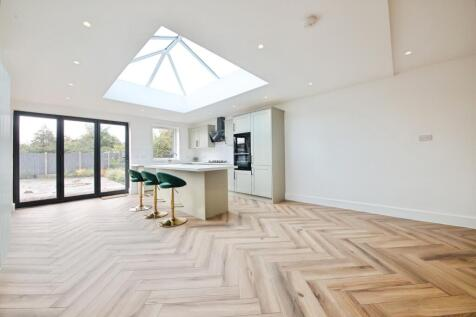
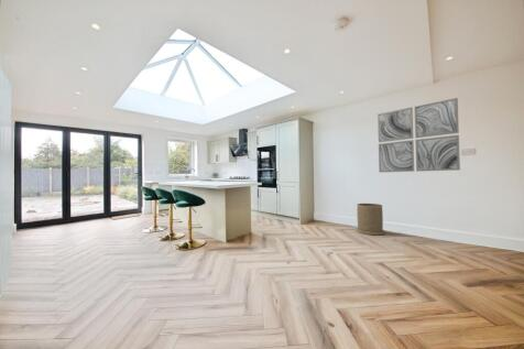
+ trash can (369, 218)
+ wall art (413, 138)
